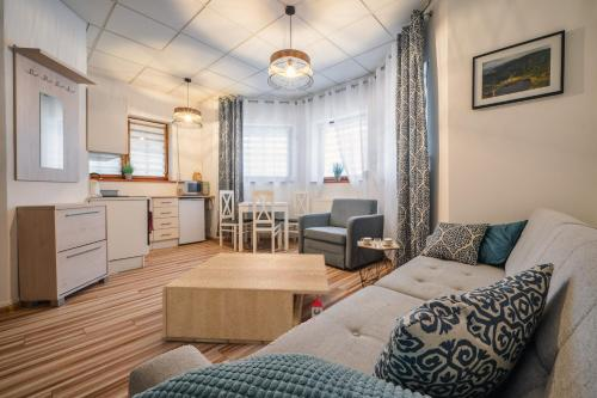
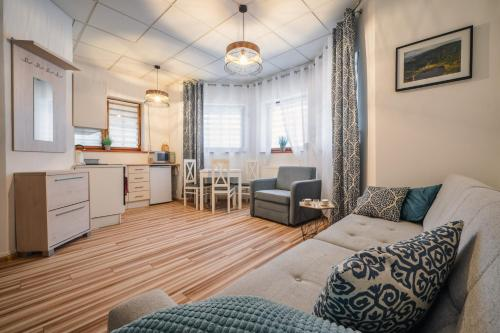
- coffee table (259, 288)
